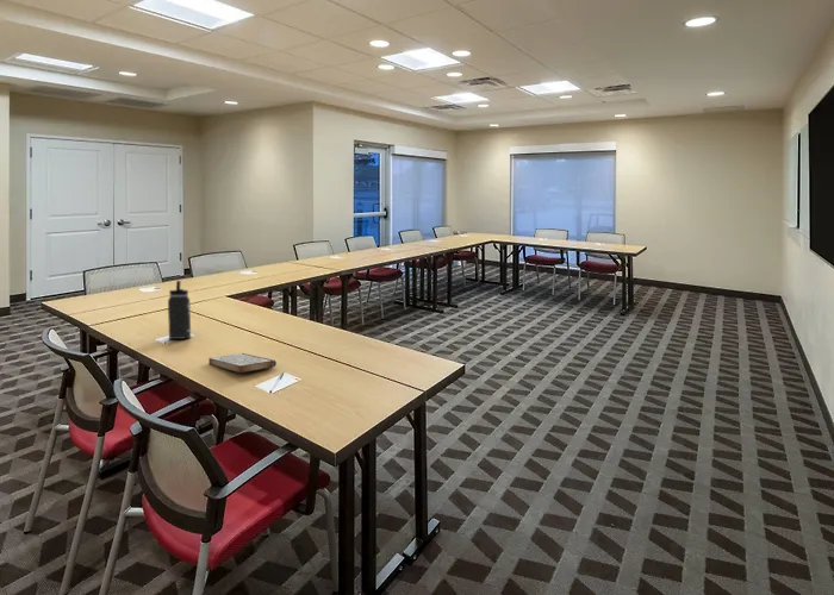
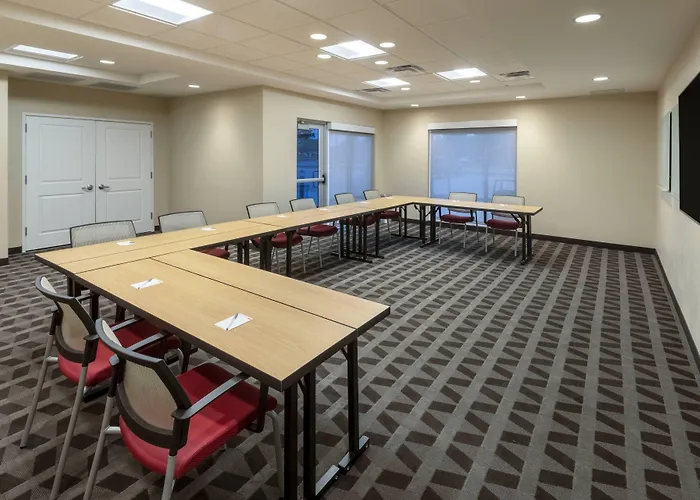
- thermos bottle (179, 308)
- book (242, 362)
